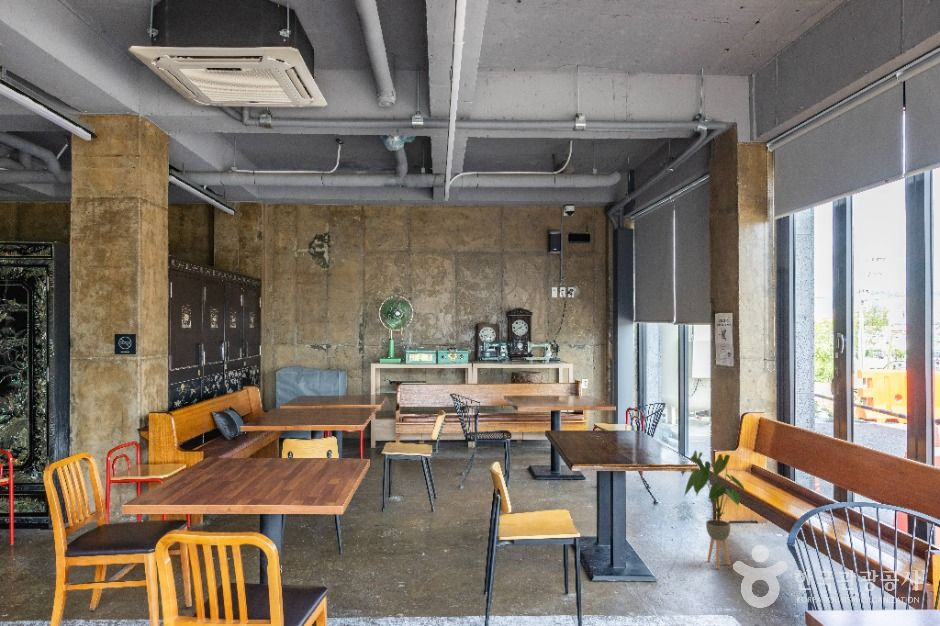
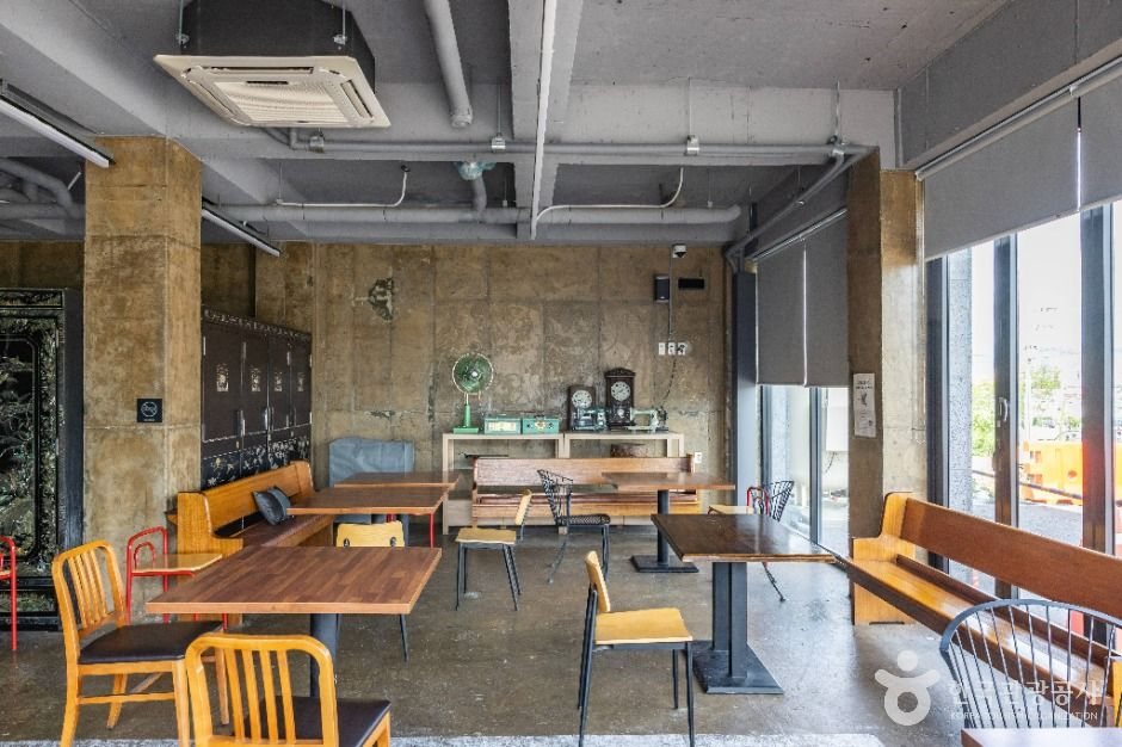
- house plant (713, 508)
